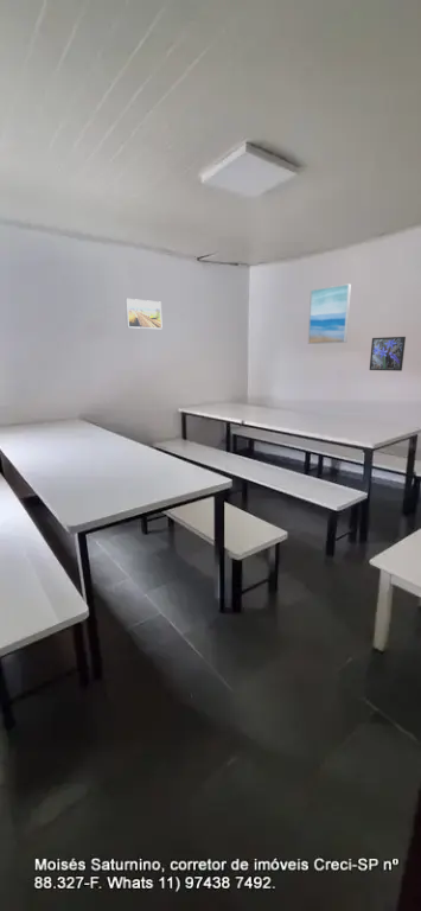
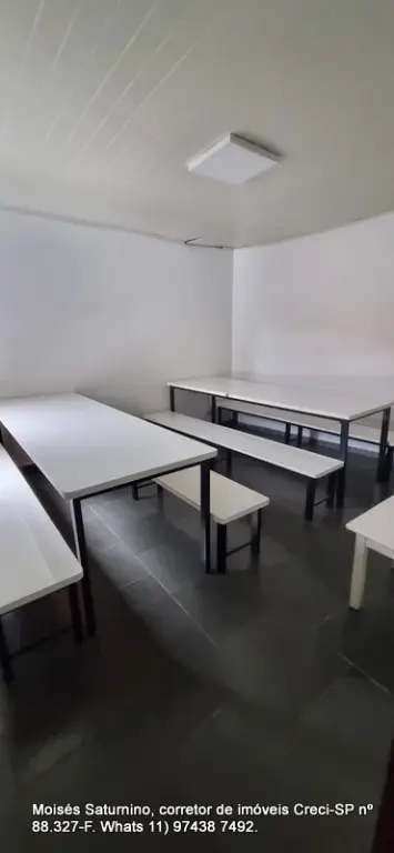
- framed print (143, 314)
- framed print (387, 353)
- wall art (327, 316)
